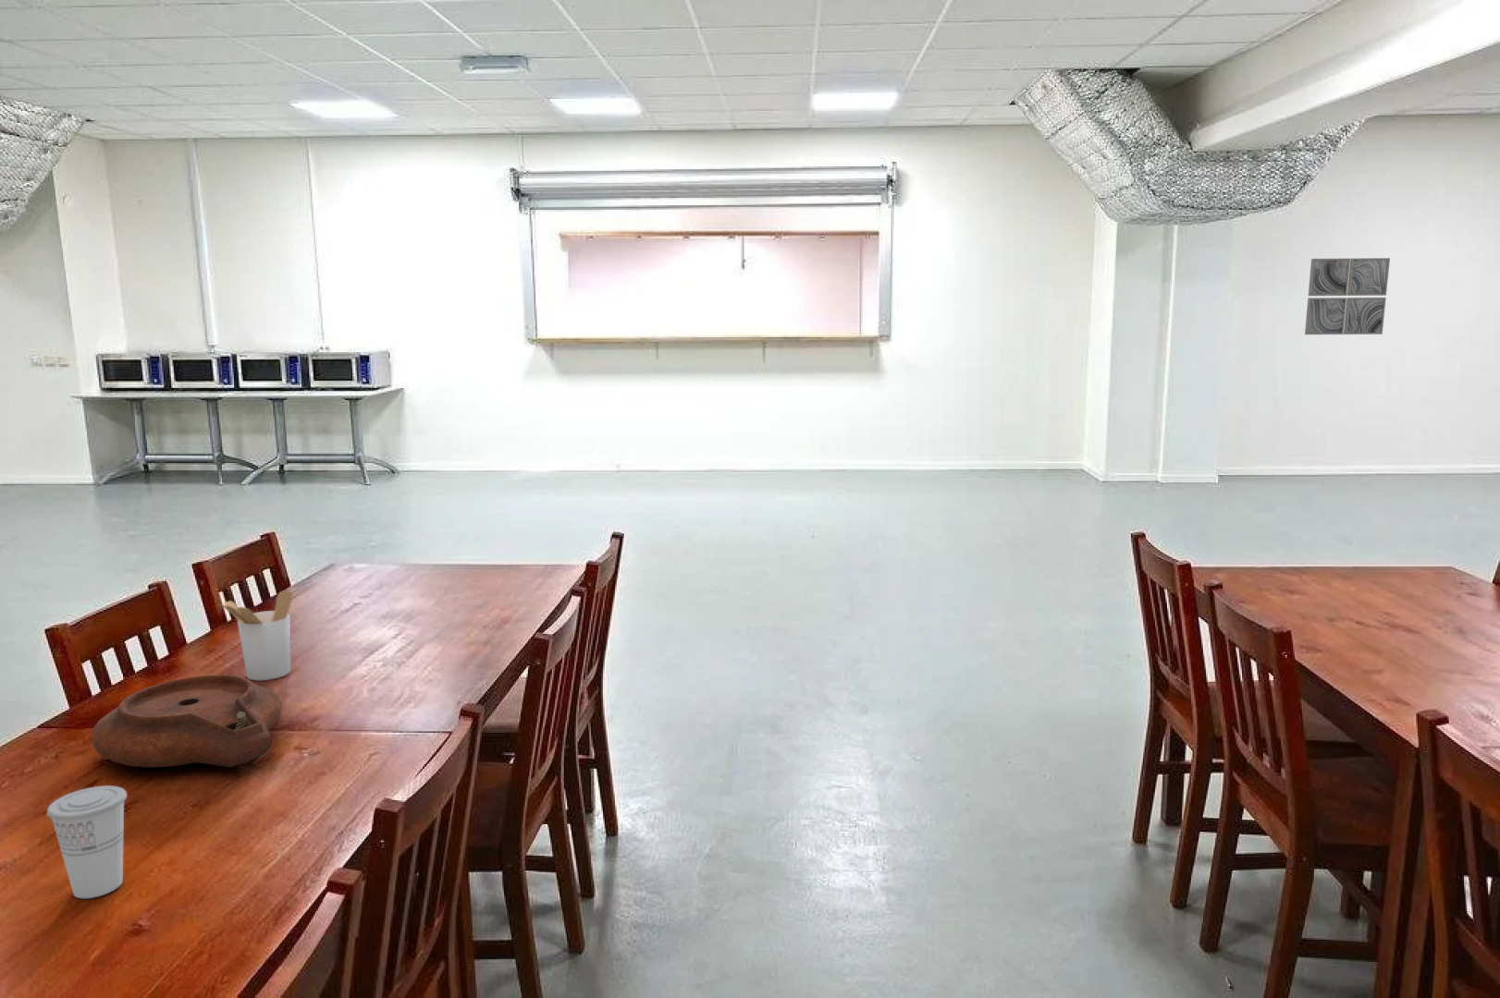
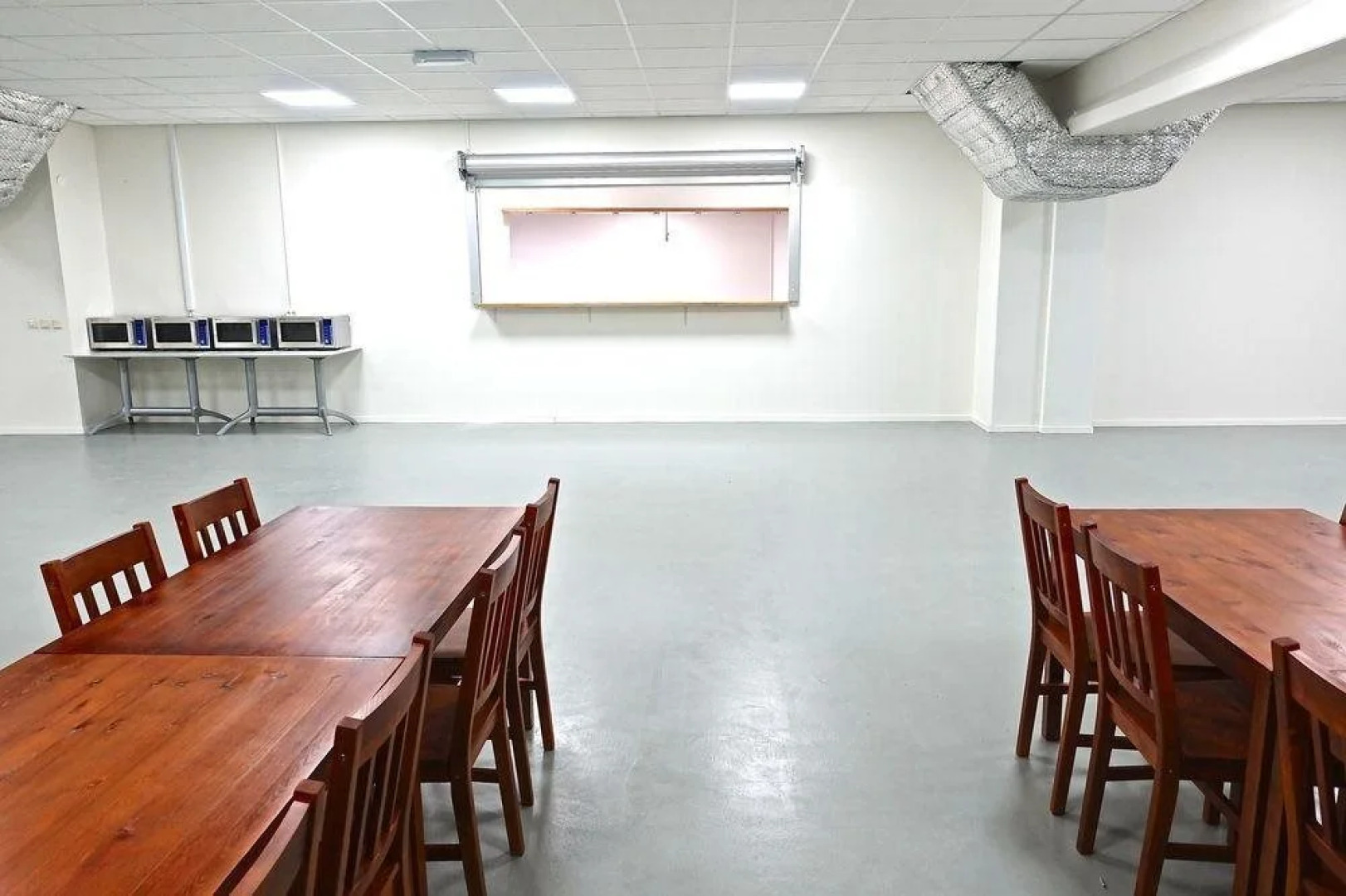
- wall art (1346, 295)
- utensil holder (257, 635)
- plate (188, 724)
- cup (92, 843)
